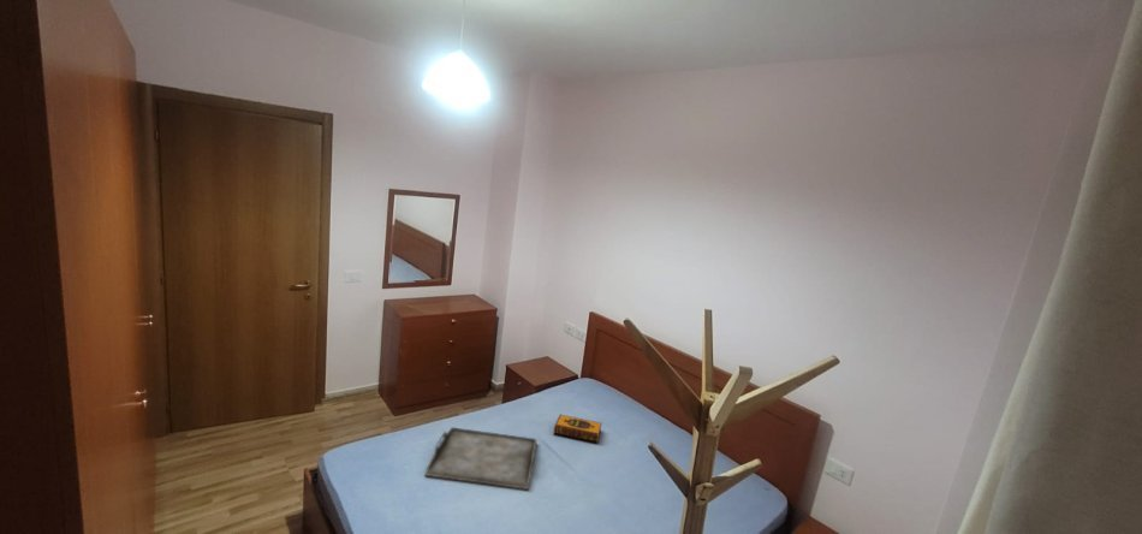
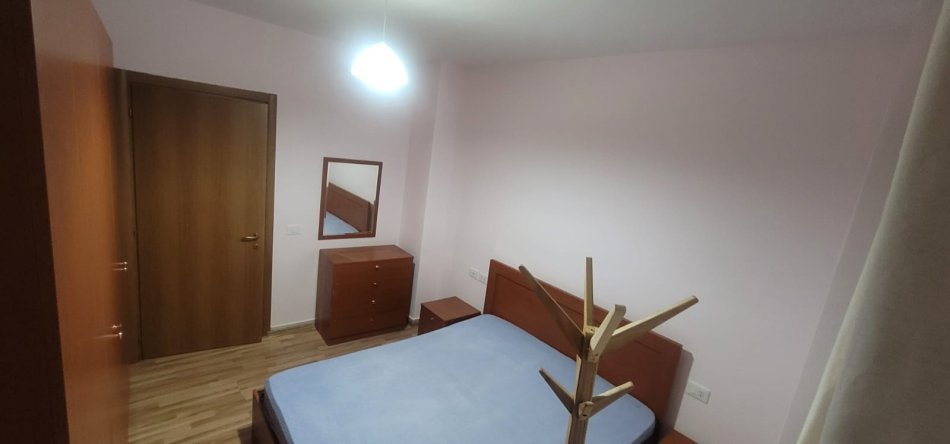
- serving tray (487, 450)
- hardback book (577, 428)
